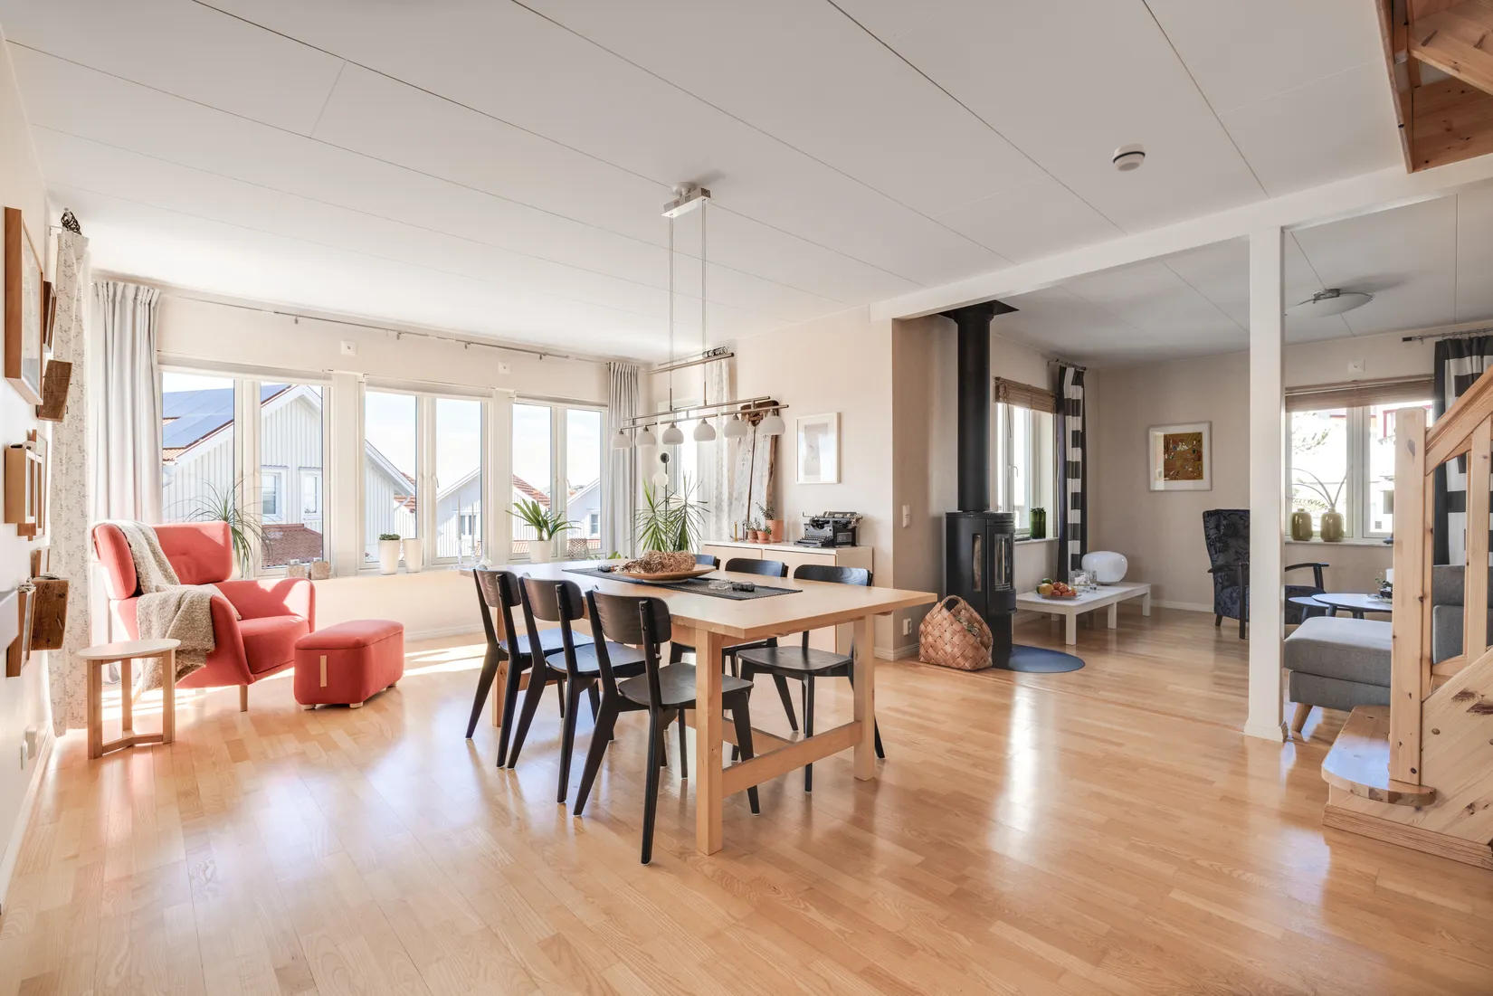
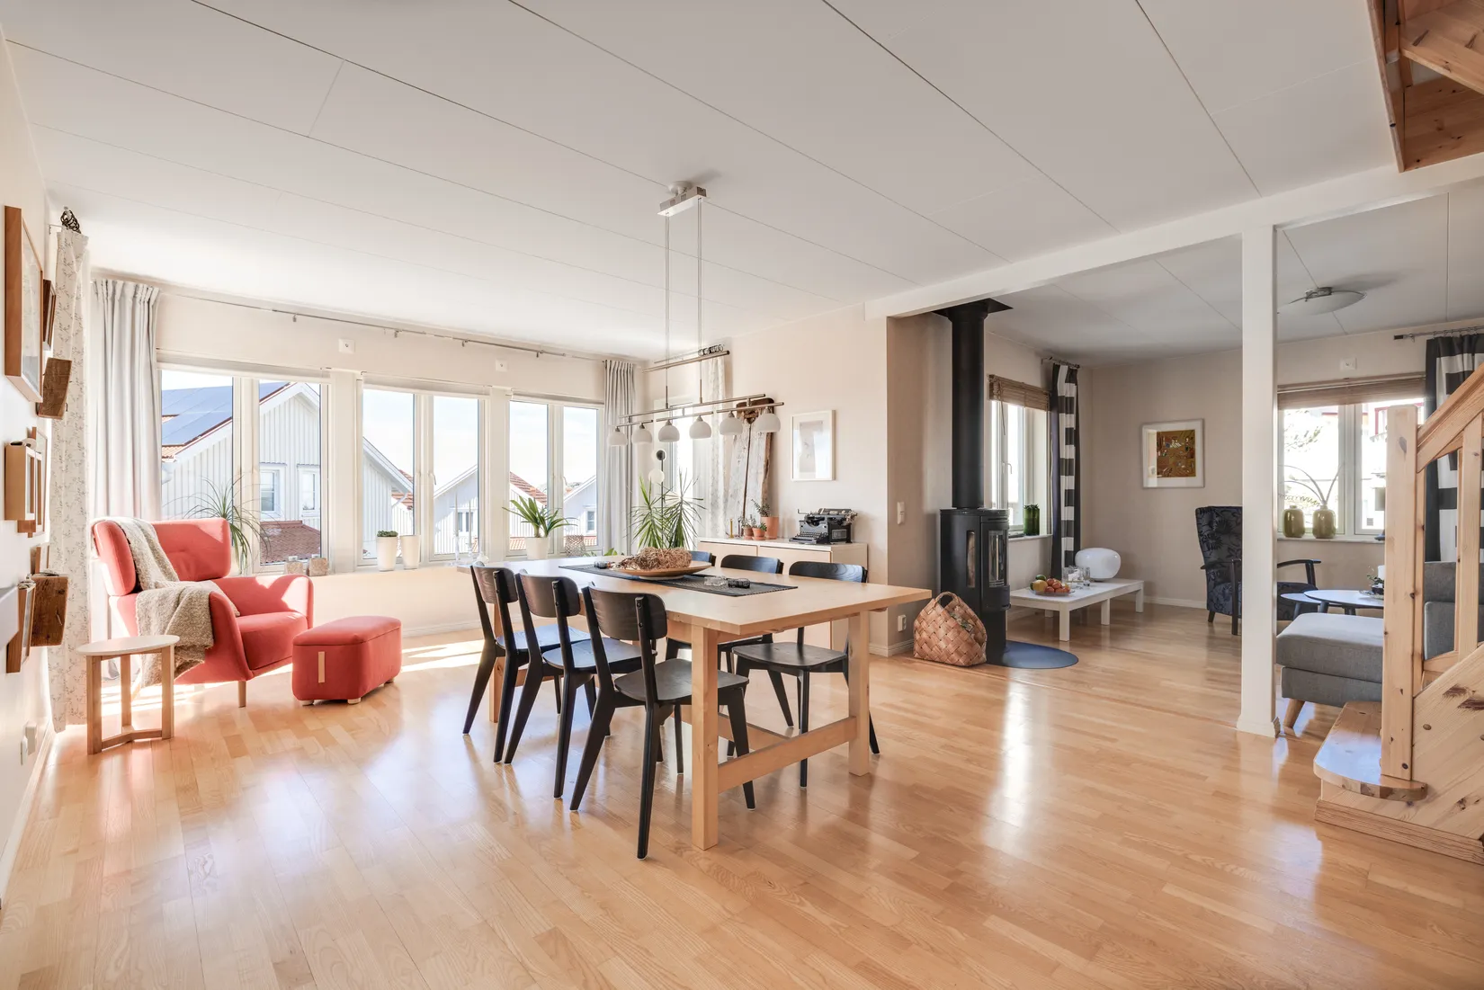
- smoke detector (1128, 158)
